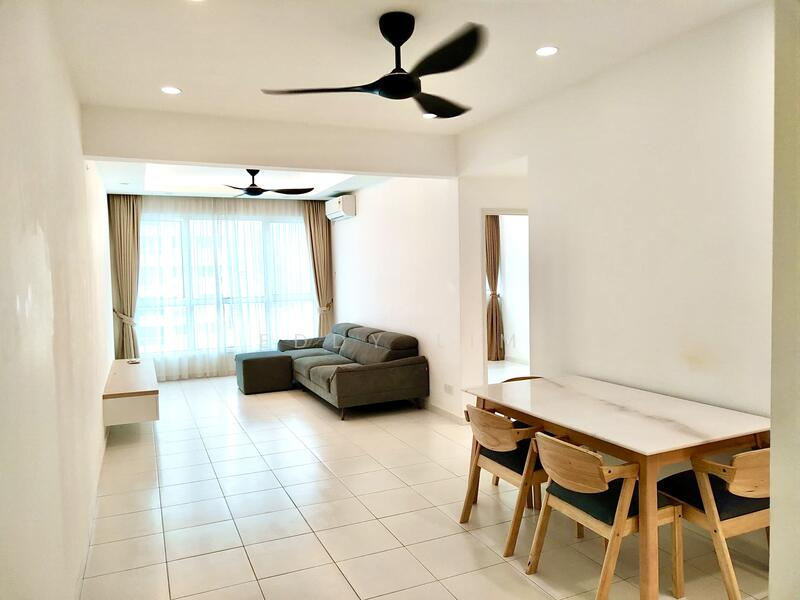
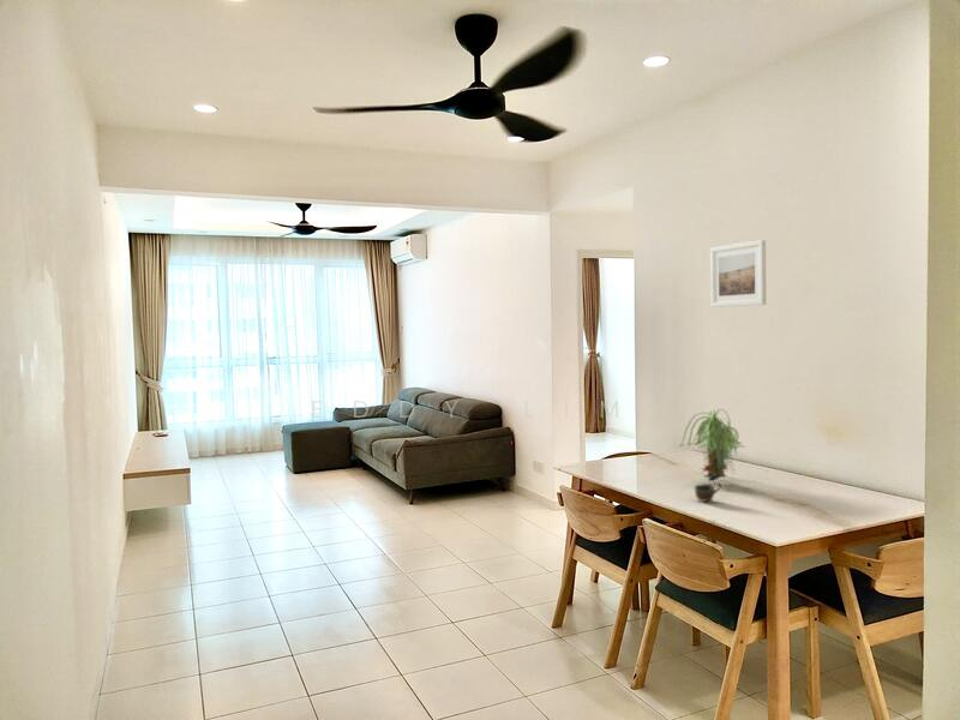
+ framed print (737, 275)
+ cup (706, 491)
+ plant (713, 445)
